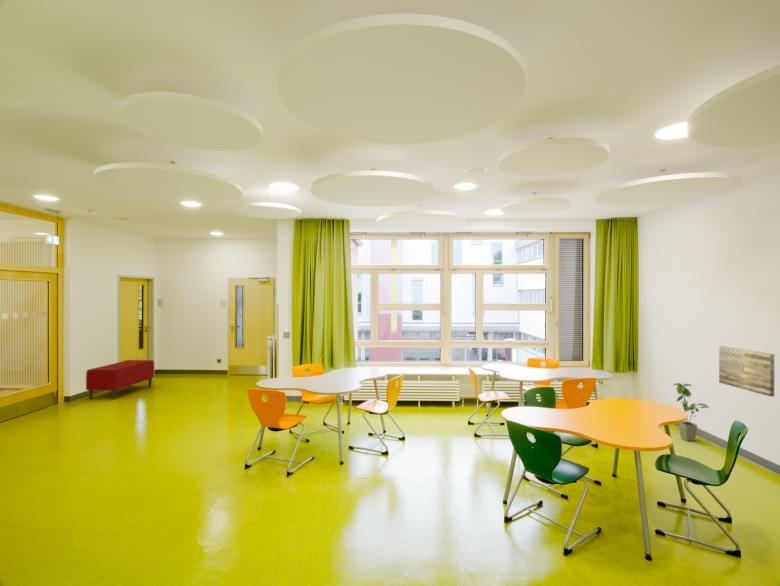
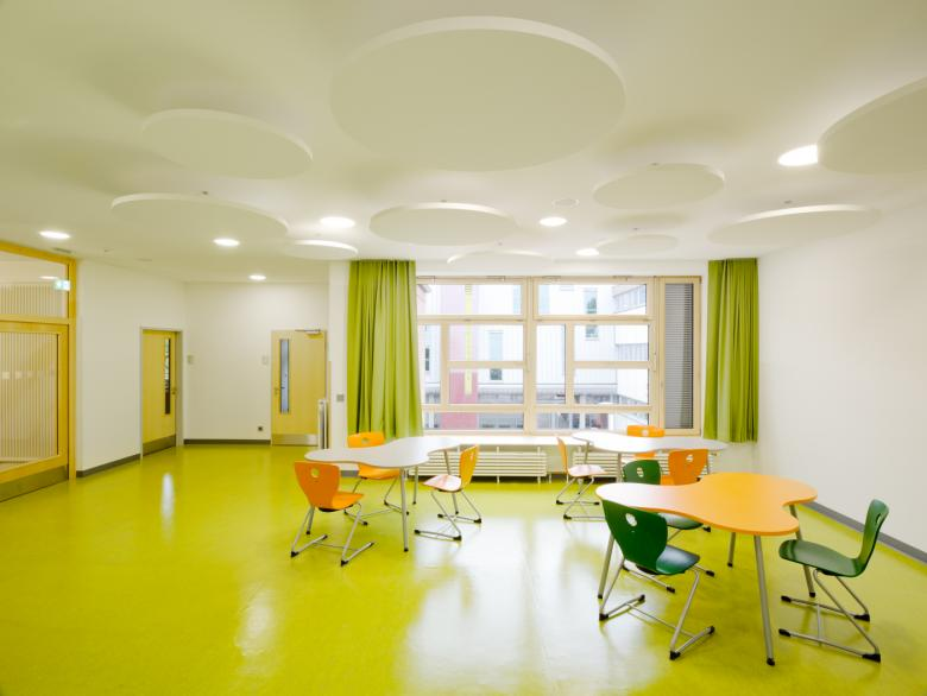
- bench (122, 378)
- house plant (688, 410)
- wall art (744, 369)
